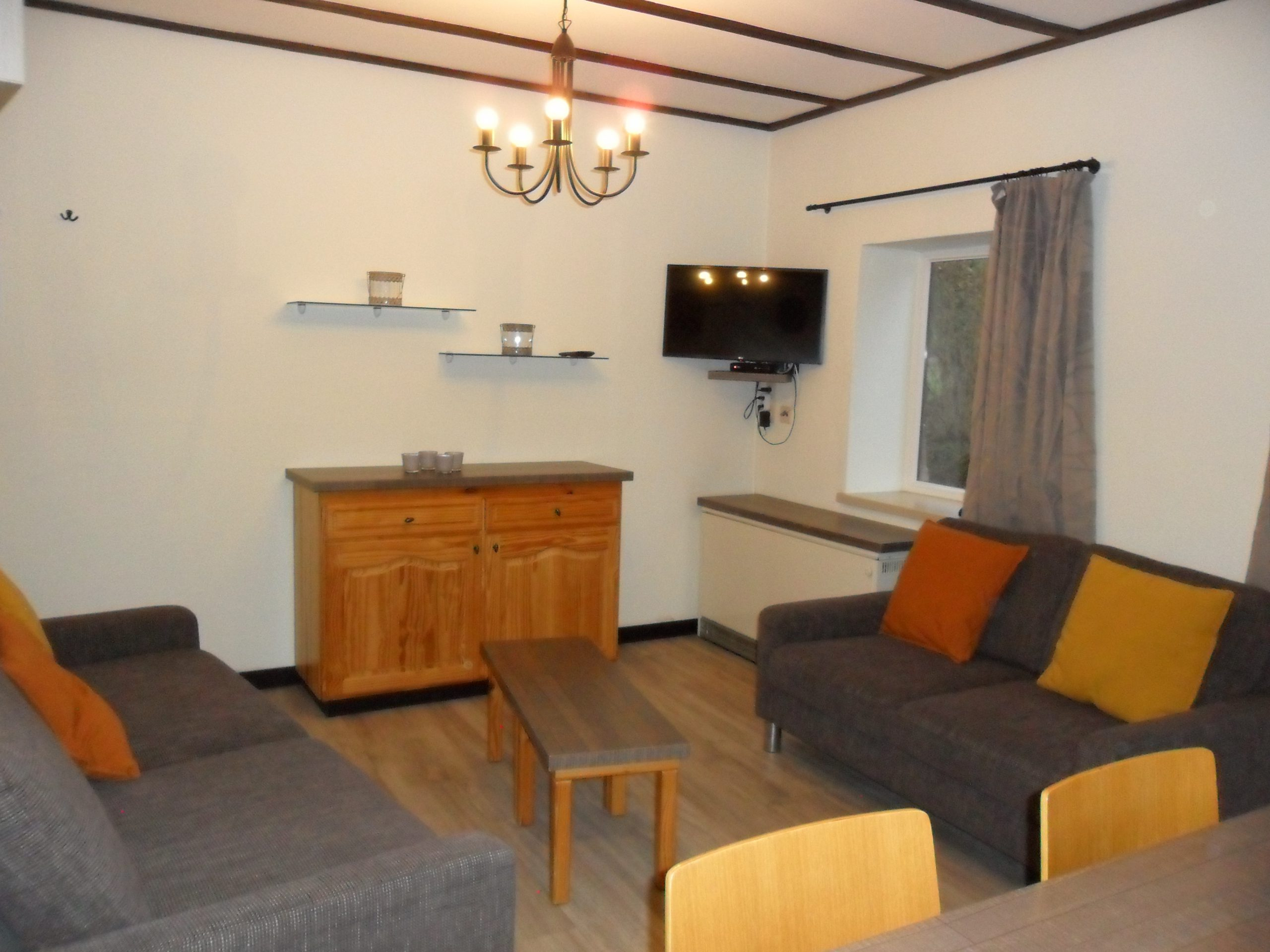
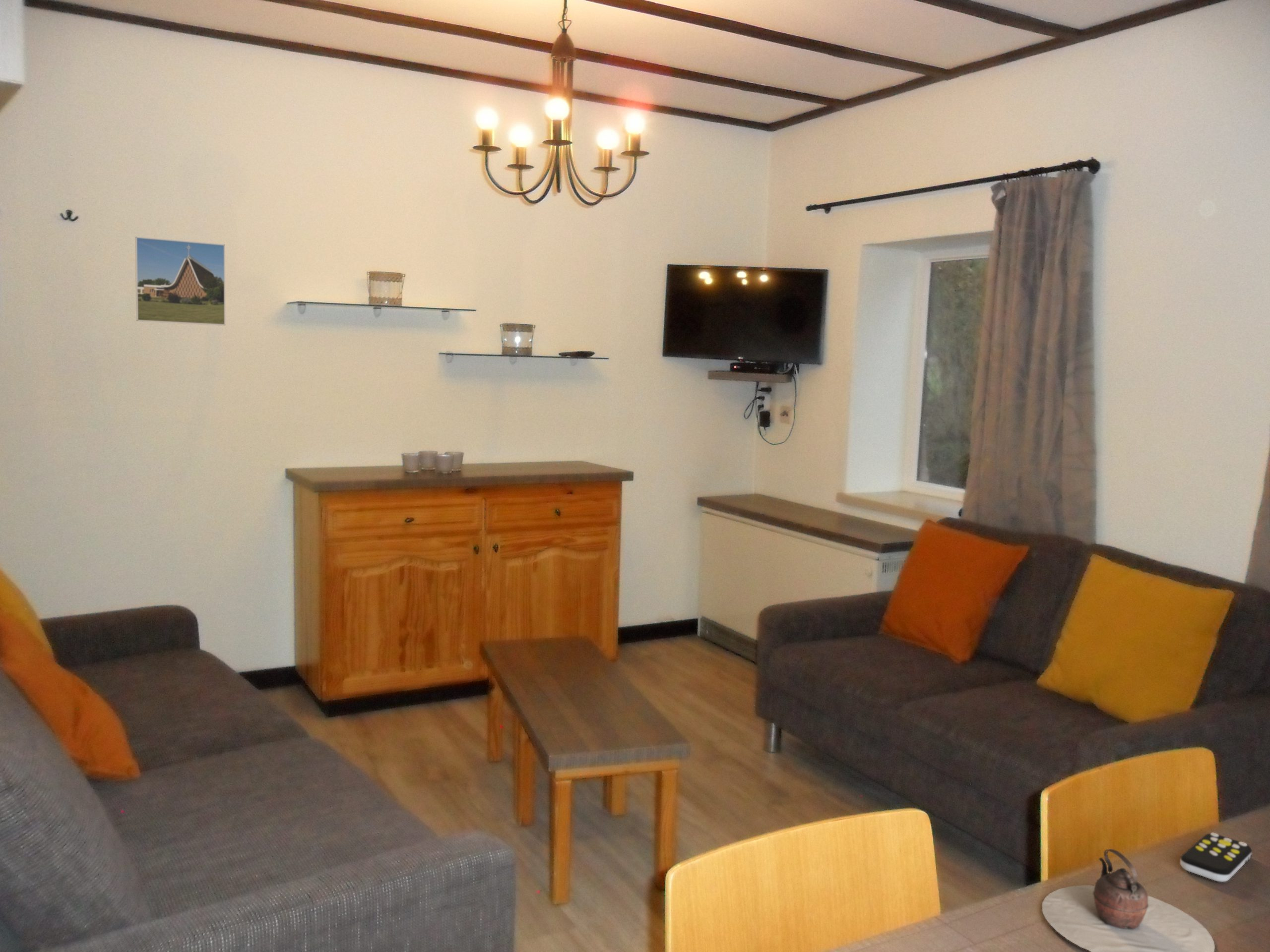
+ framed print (181, 282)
+ teapot (1129, 892)
+ remote control (1216, 856)
